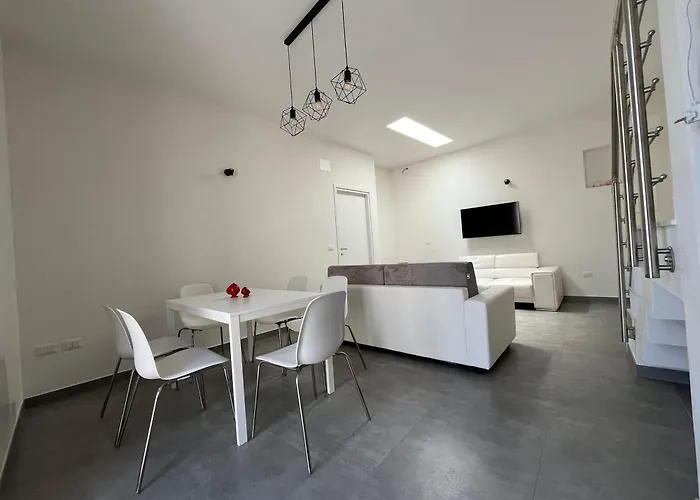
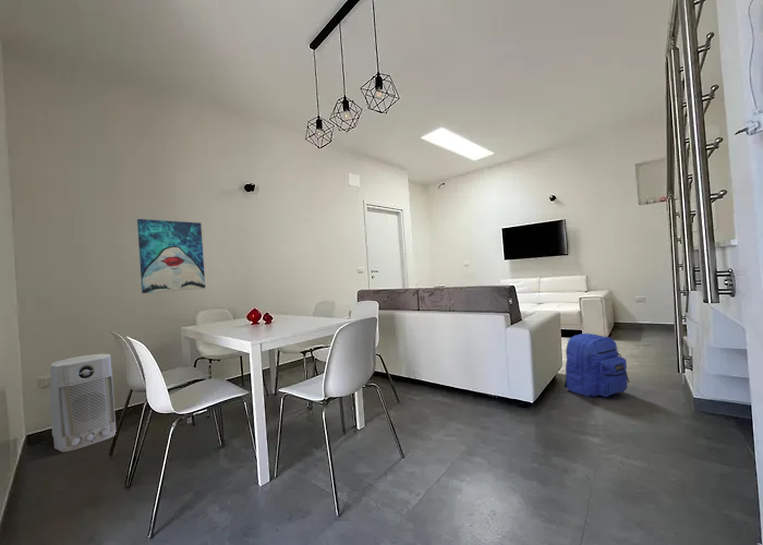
+ wall art (172, 255)
+ air purifier (84, 398)
+ backpack (596, 363)
